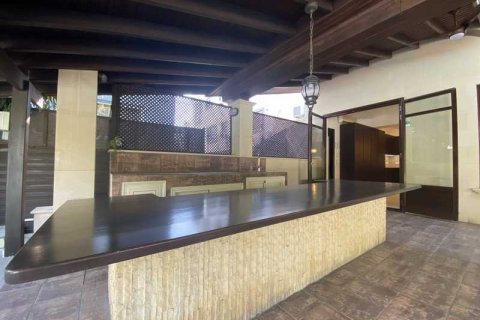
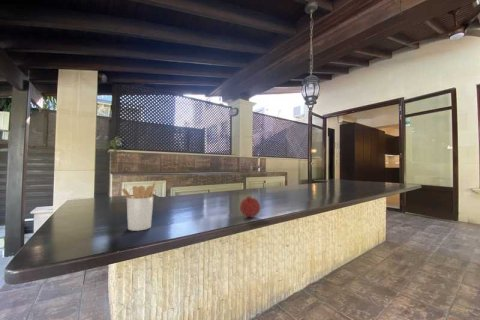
+ utensil holder (141, 205)
+ fruit (249, 206)
